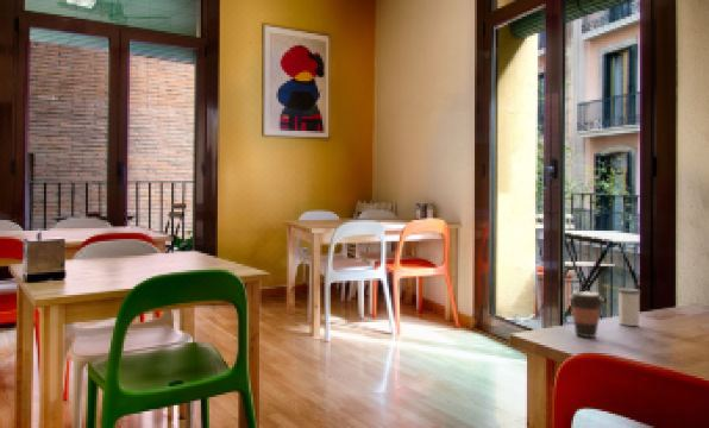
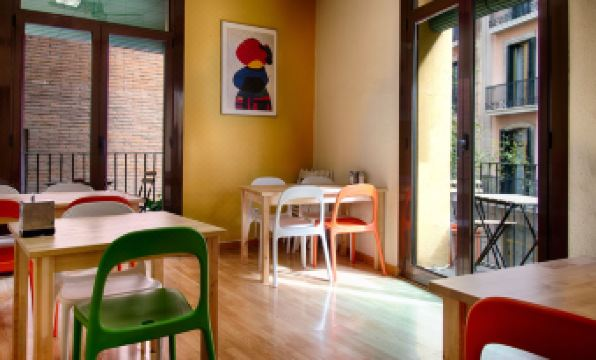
- salt shaker (628, 306)
- coffee cup (585, 314)
